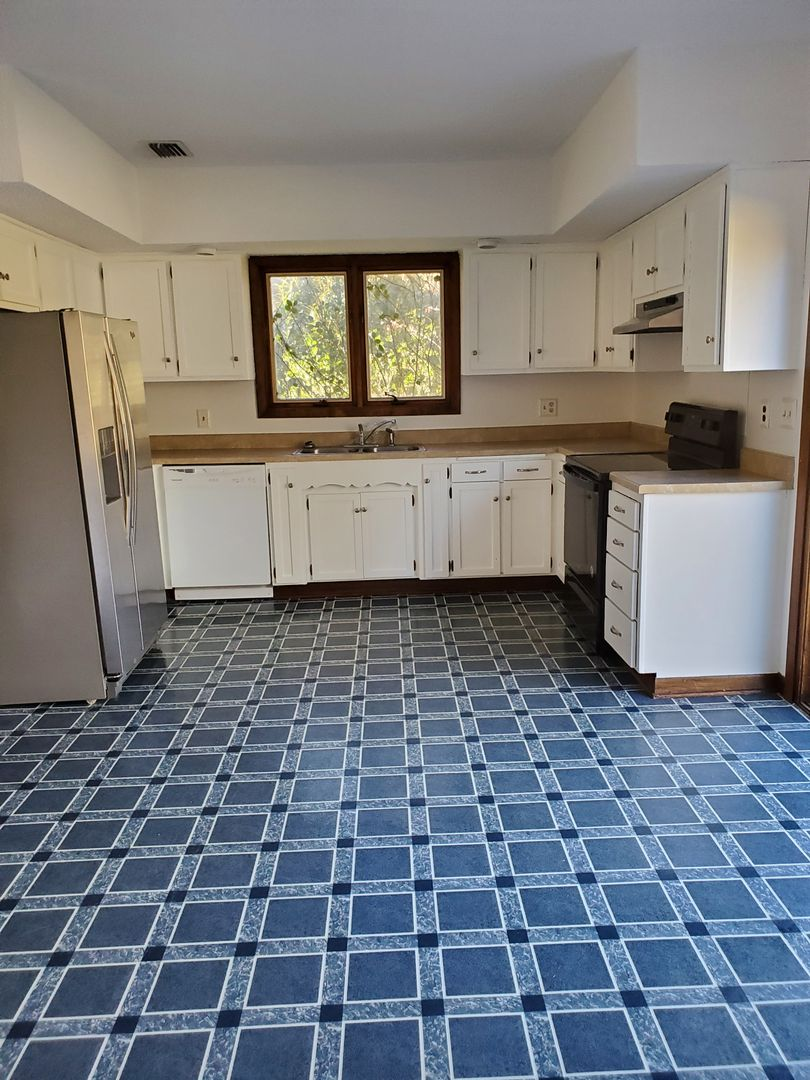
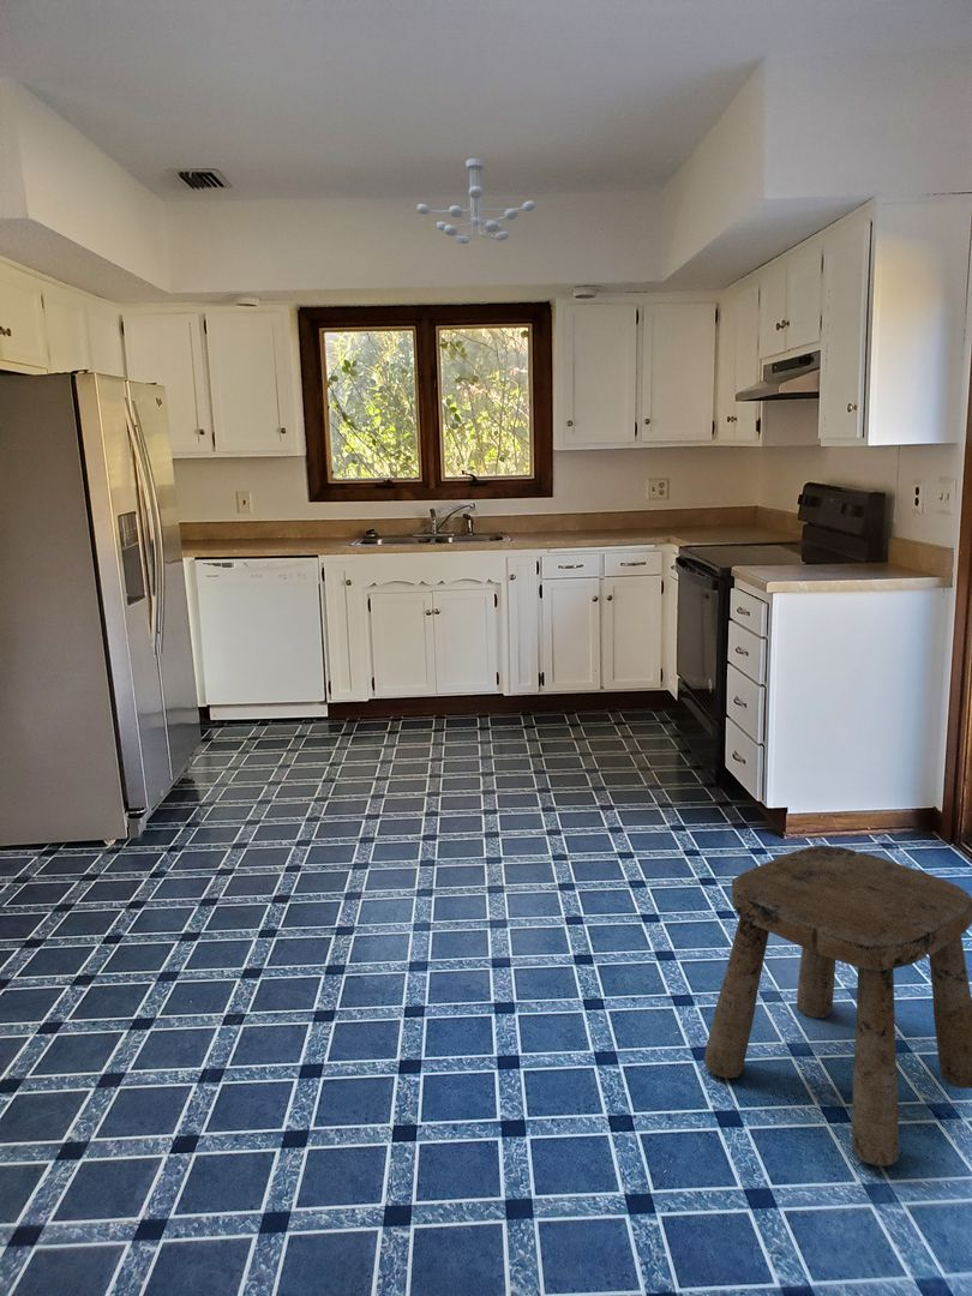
+ stool (833, 983)
+ ceiling light fixture (475, 199)
